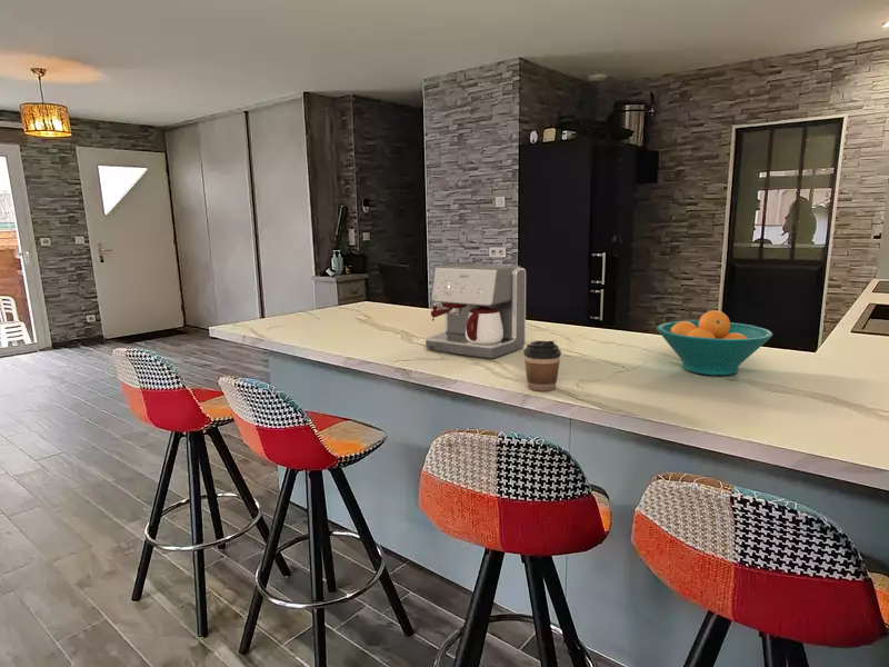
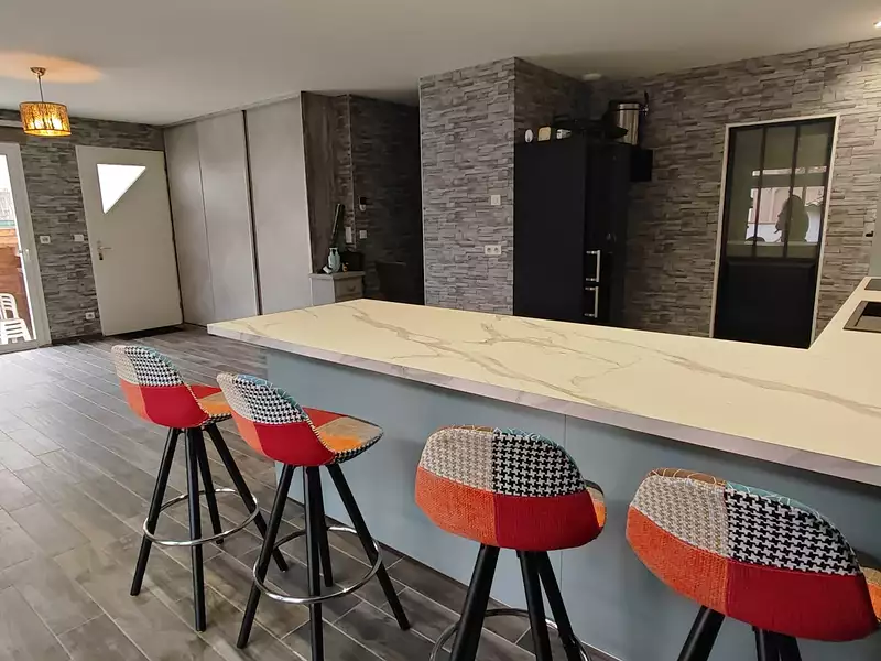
- coffee maker (475, 308)
- coffee cup (541, 364)
- fruit bowl (711, 340)
